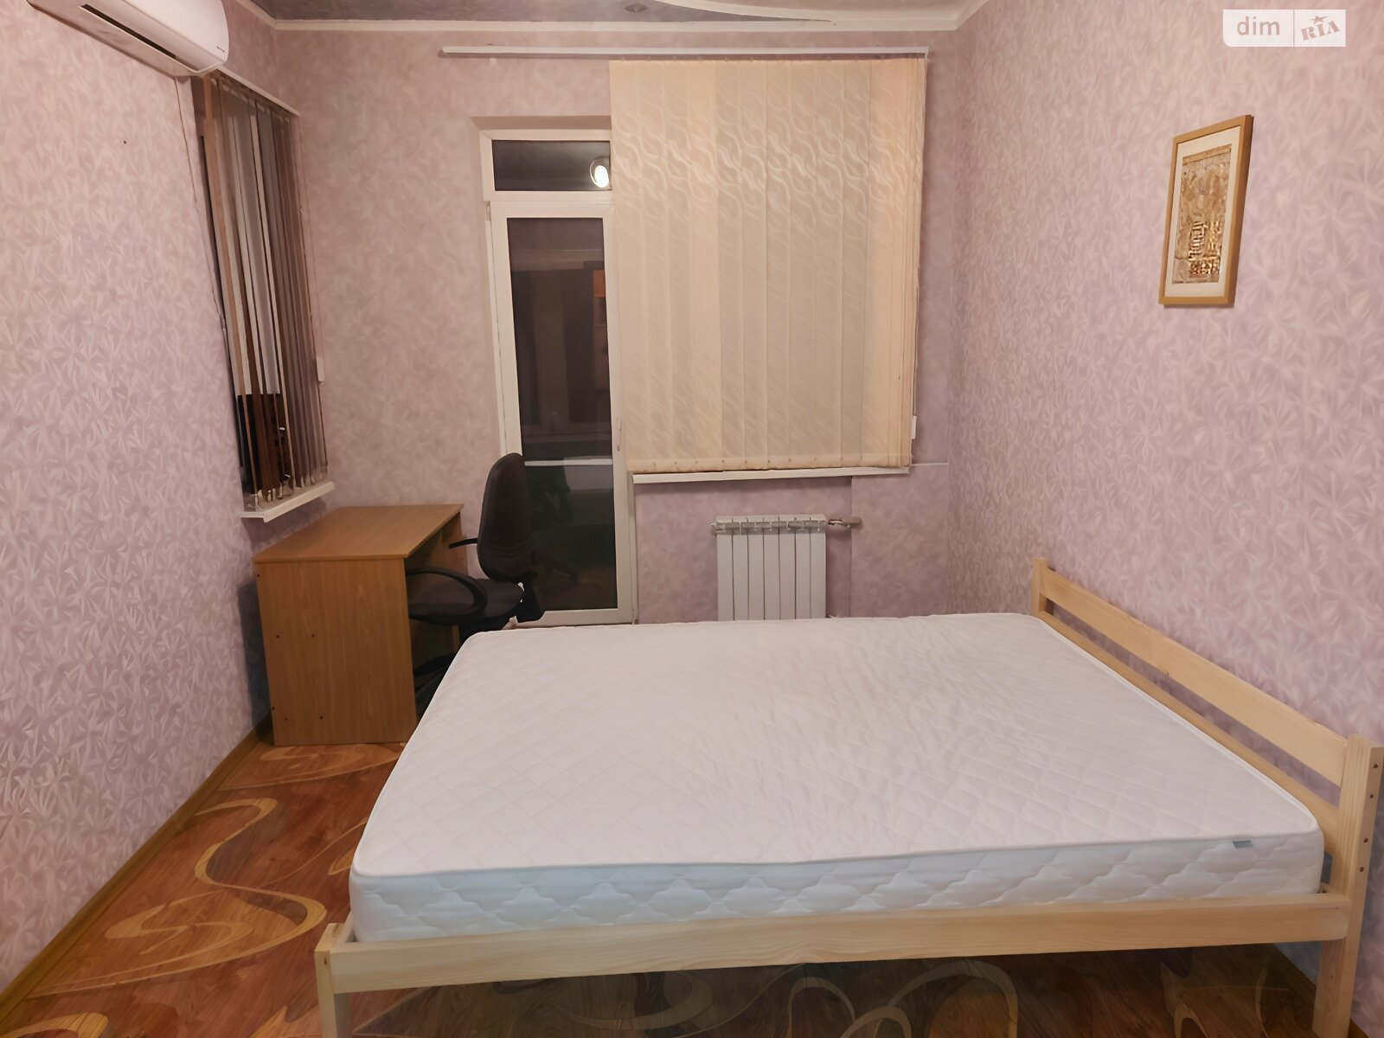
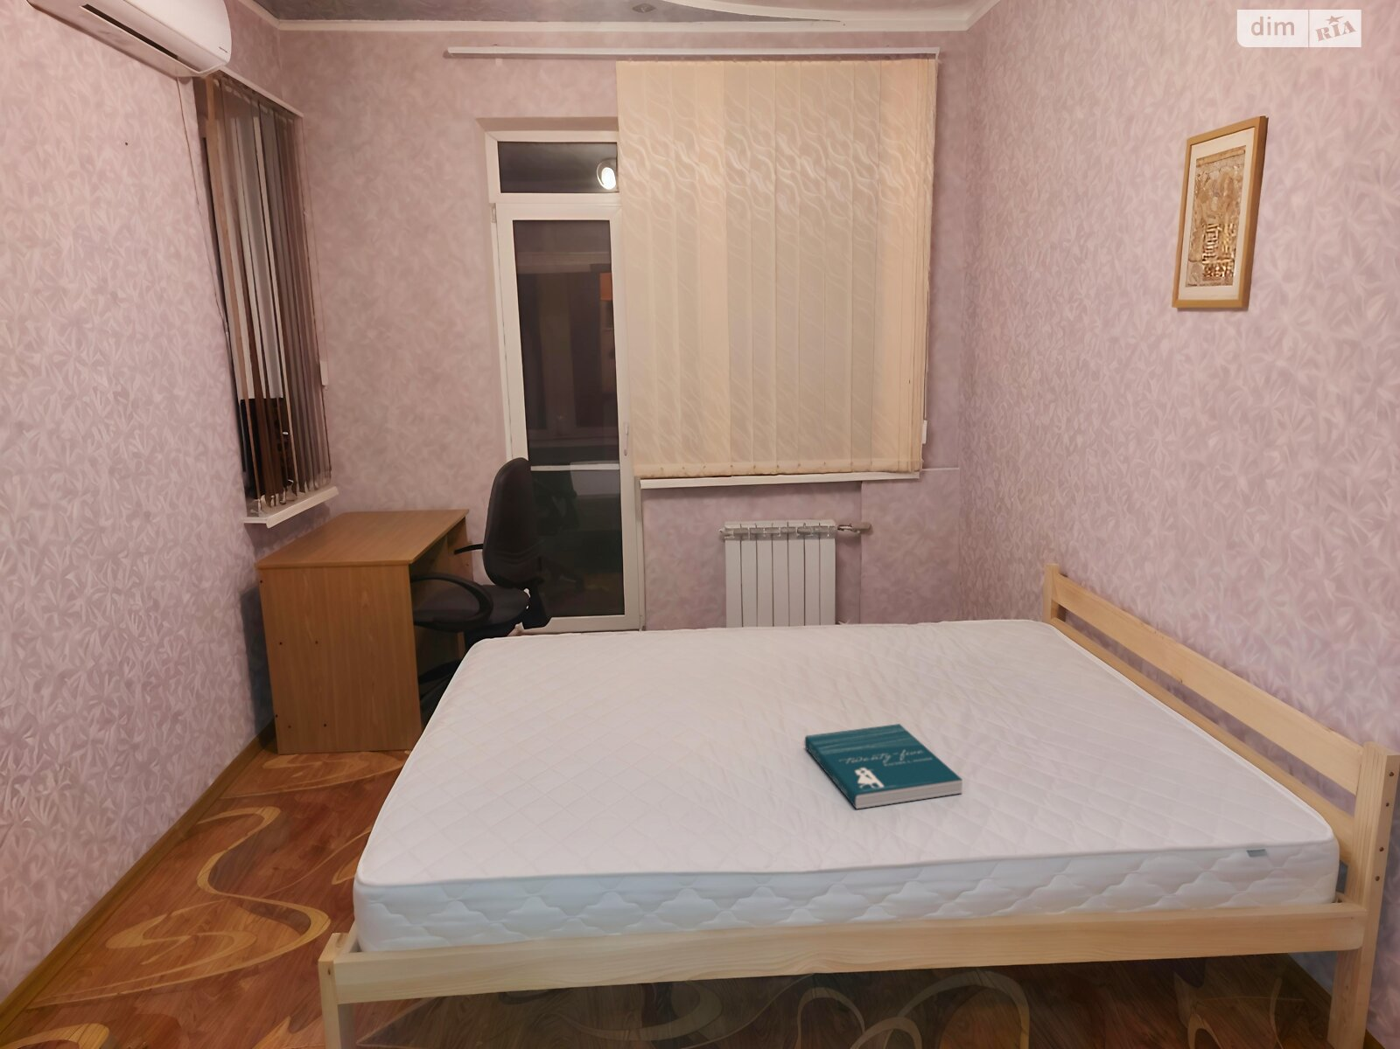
+ book (879, 764)
